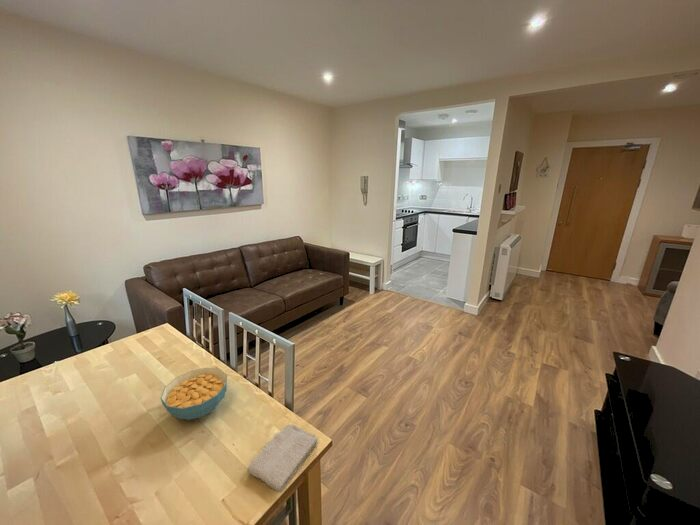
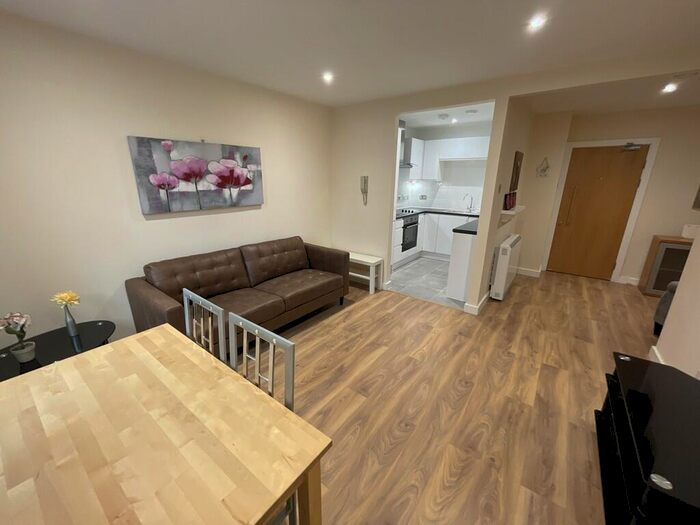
- cereal bowl (197, 398)
- washcloth (285, 453)
